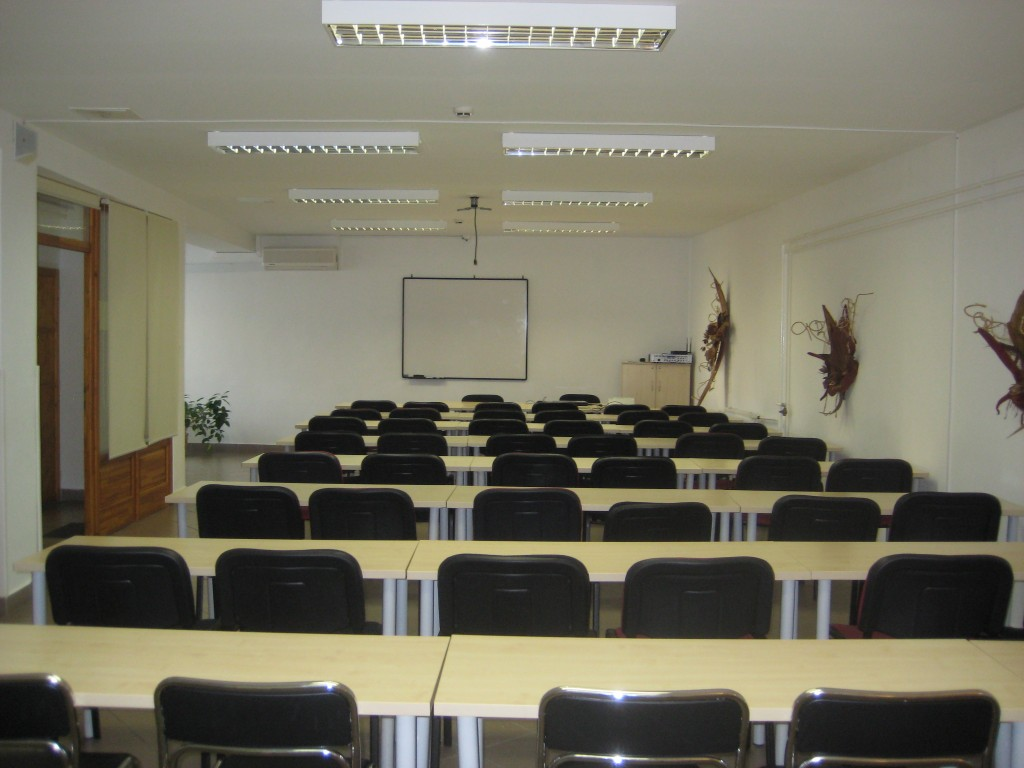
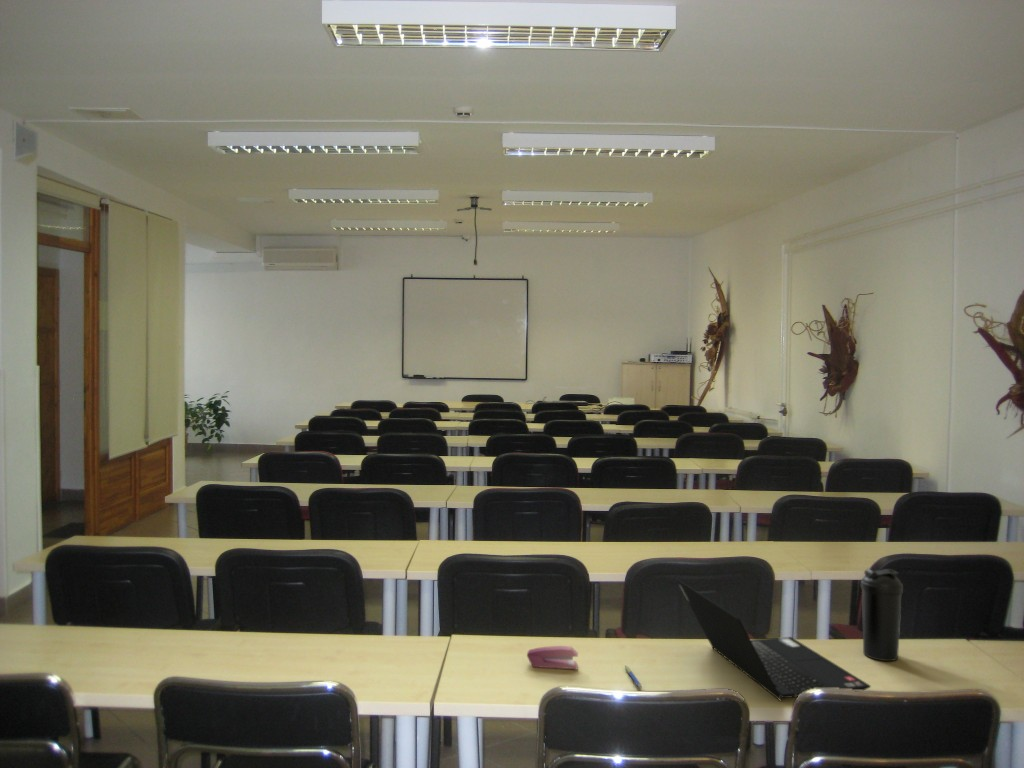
+ pen (632, 675)
+ stapler (552, 656)
+ water bottle (881, 612)
+ laptop computer (767, 638)
